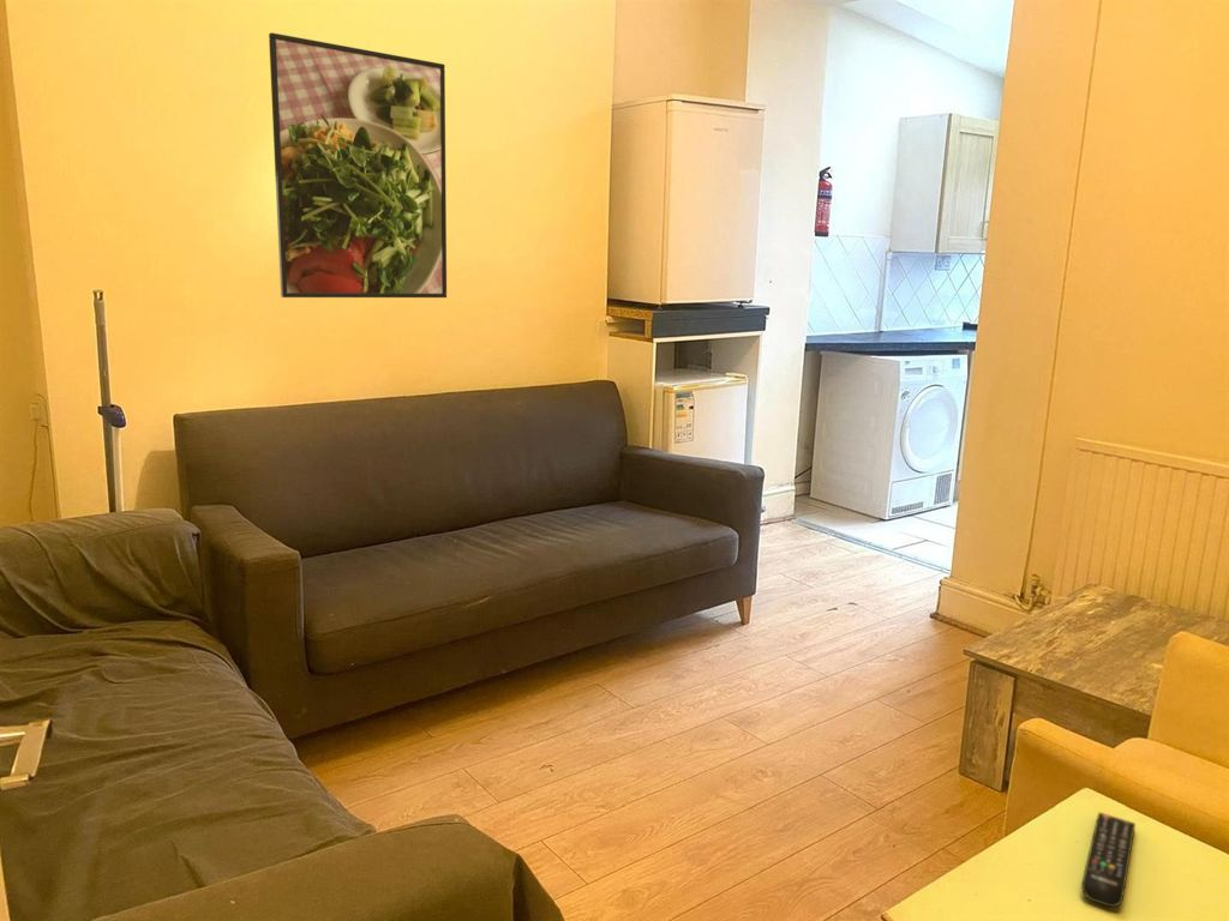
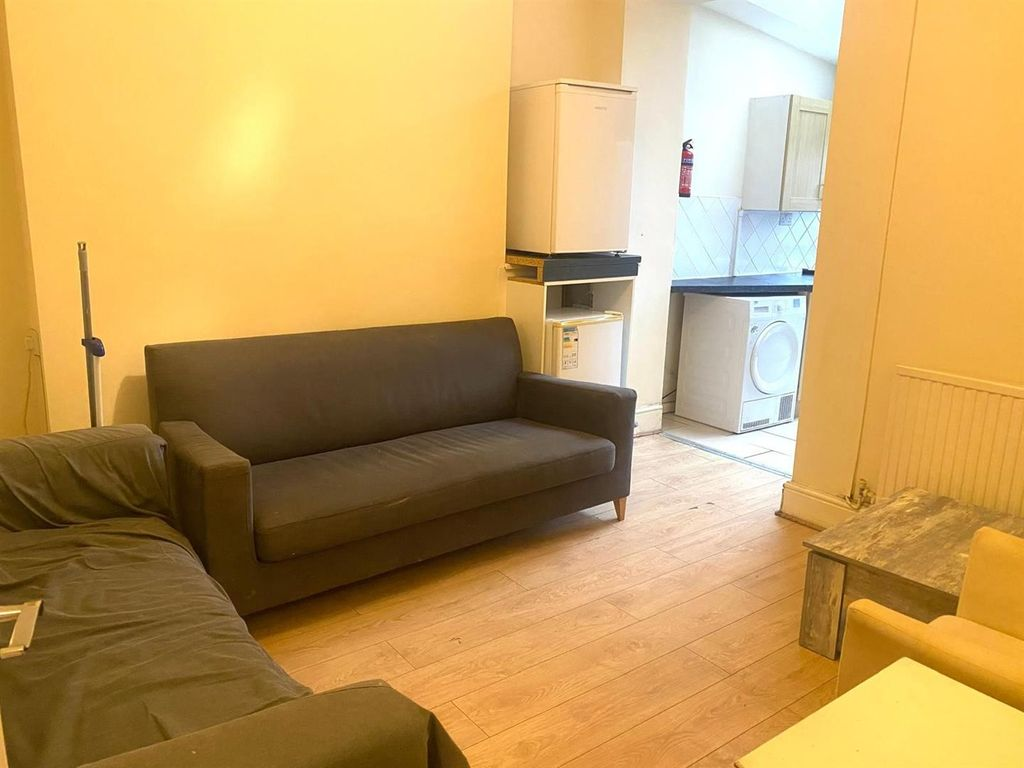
- remote control (1109, 854)
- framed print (365, 176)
